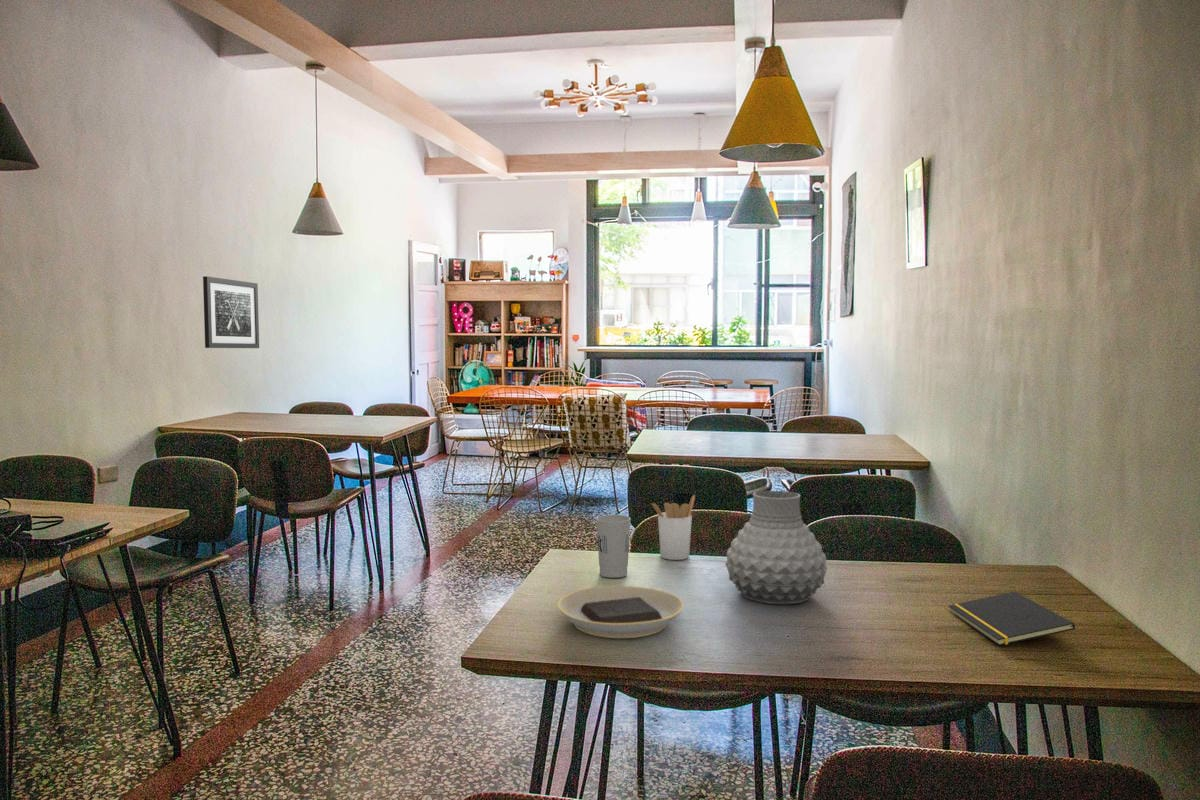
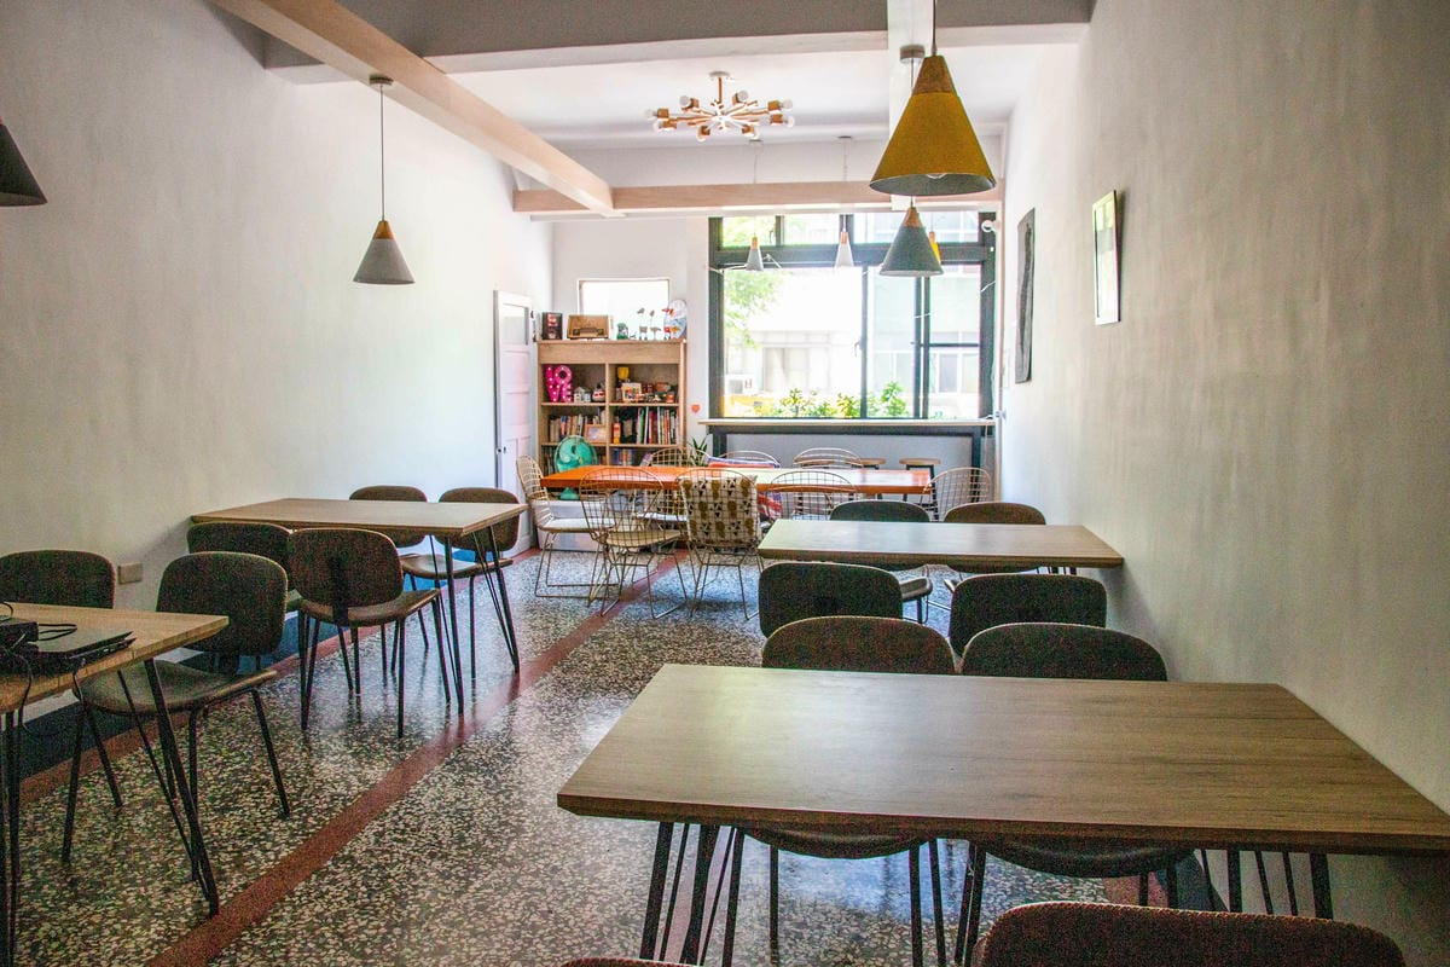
- vase (776, 544)
- cup (613, 546)
- notepad (1007, 616)
- wall art (232, 314)
- plate (620, 612)
- utensil holder (675, 527)
